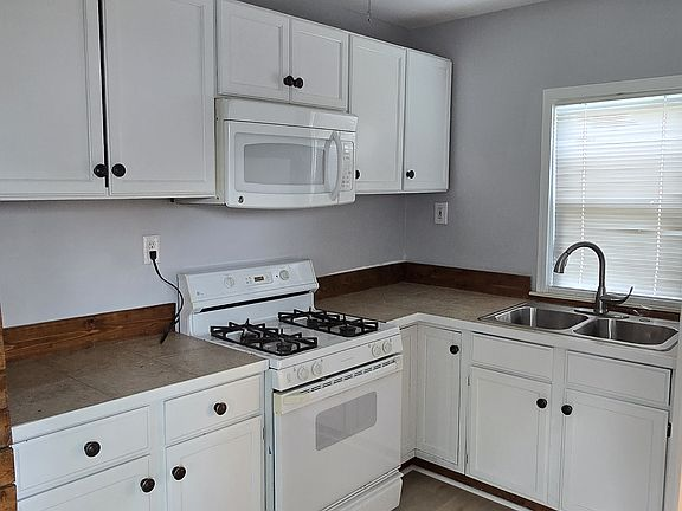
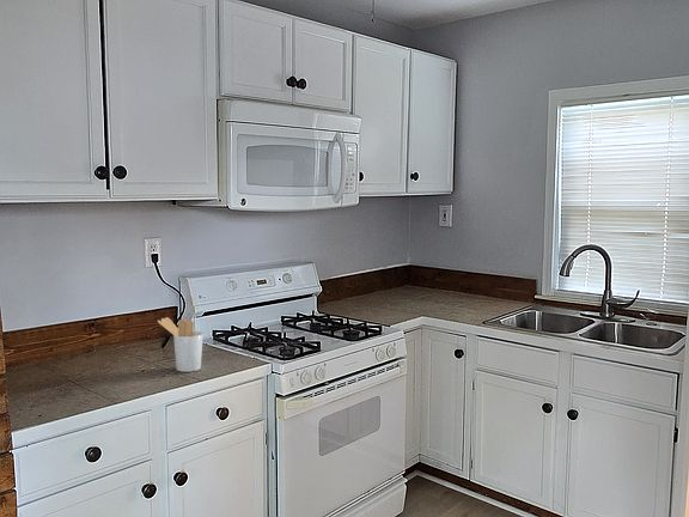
+ utensil holder (181, 342)
